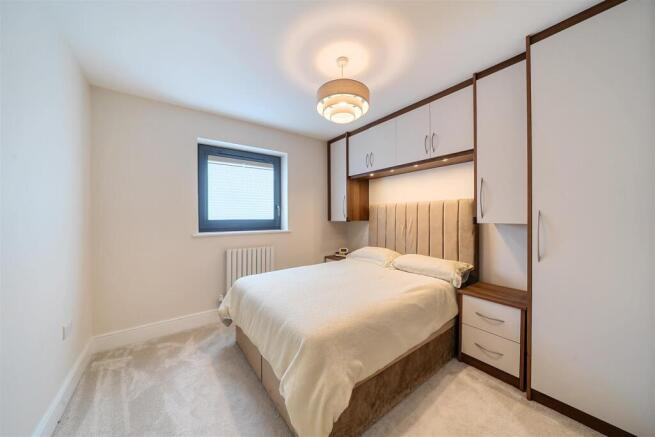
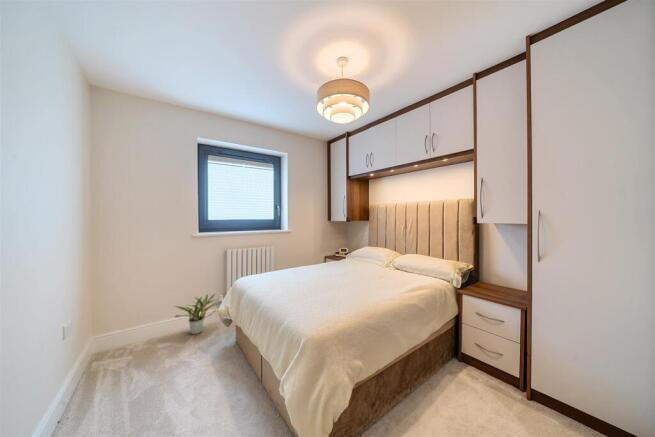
+ potted plant (199, 313)
